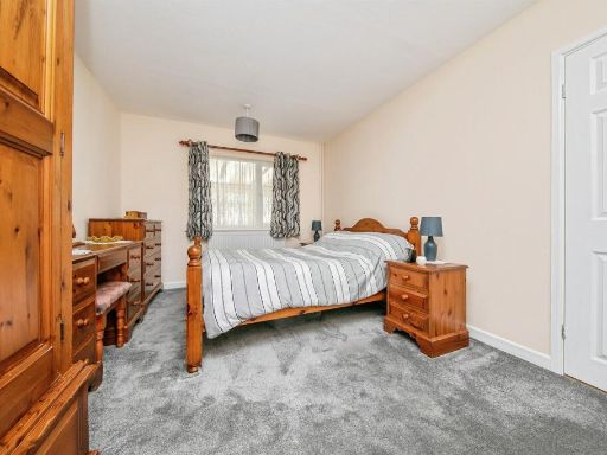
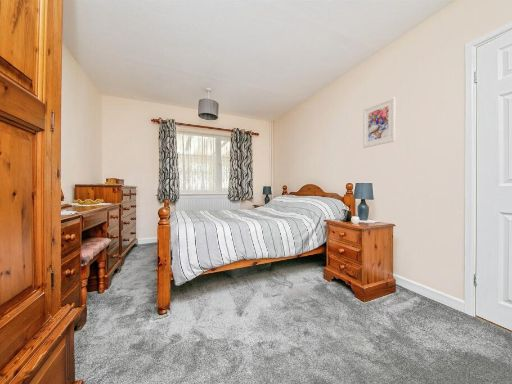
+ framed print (378, 124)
